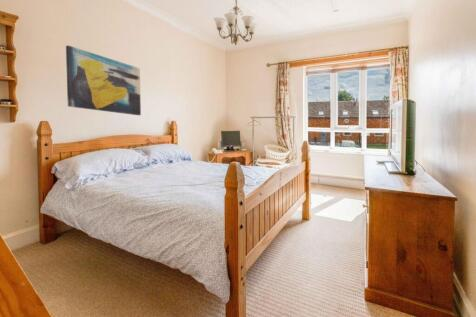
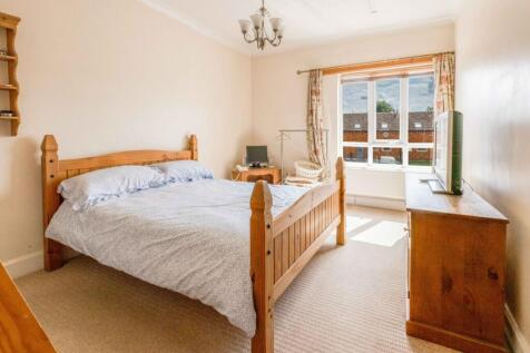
- wall art (108, 85)
